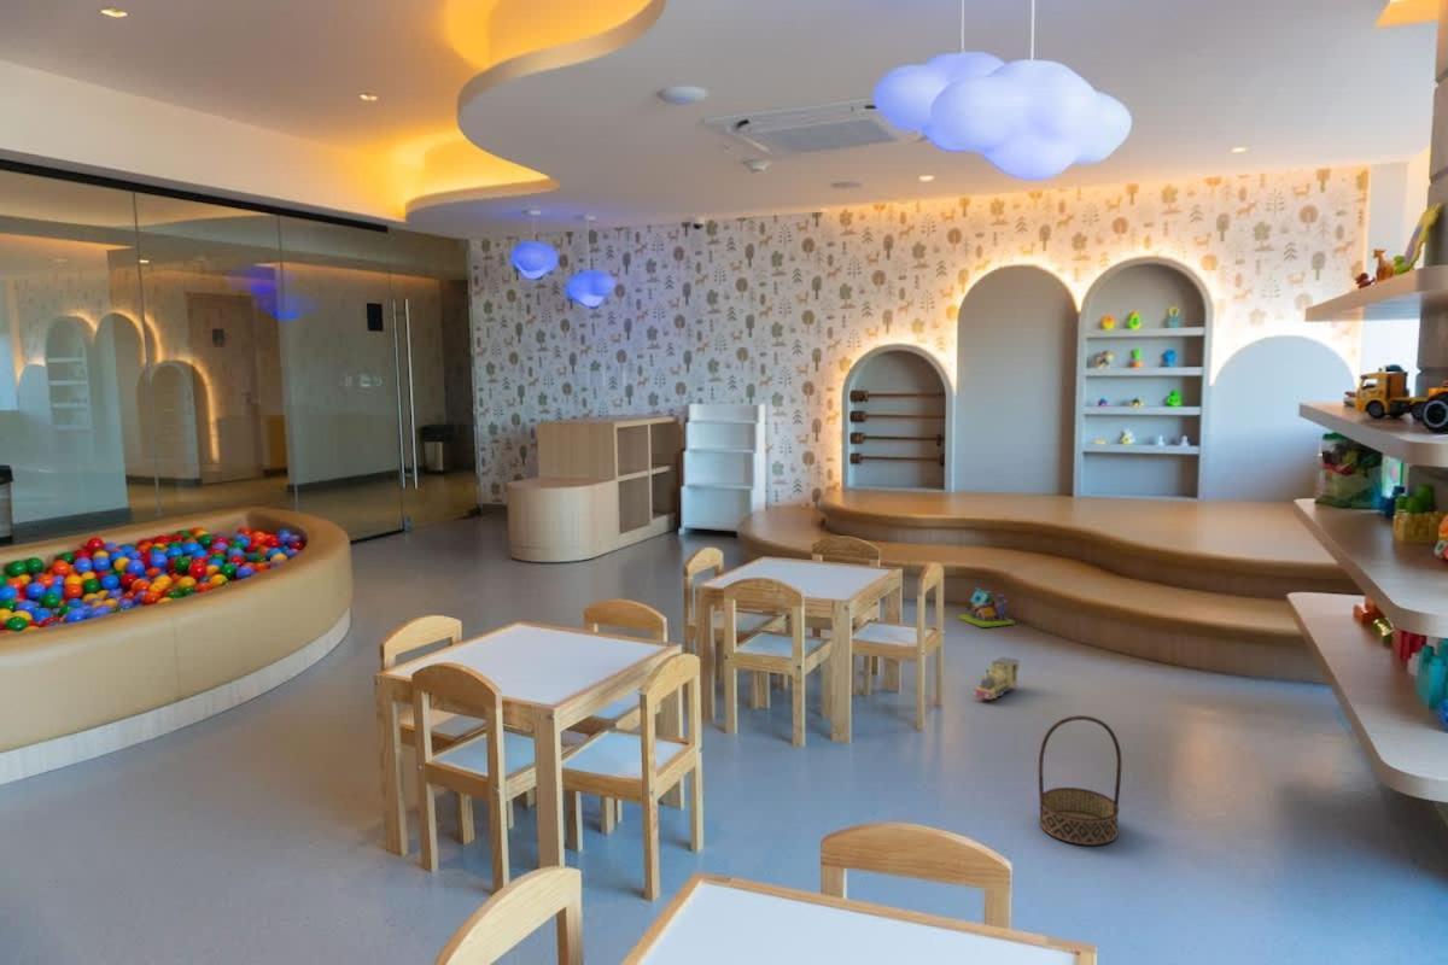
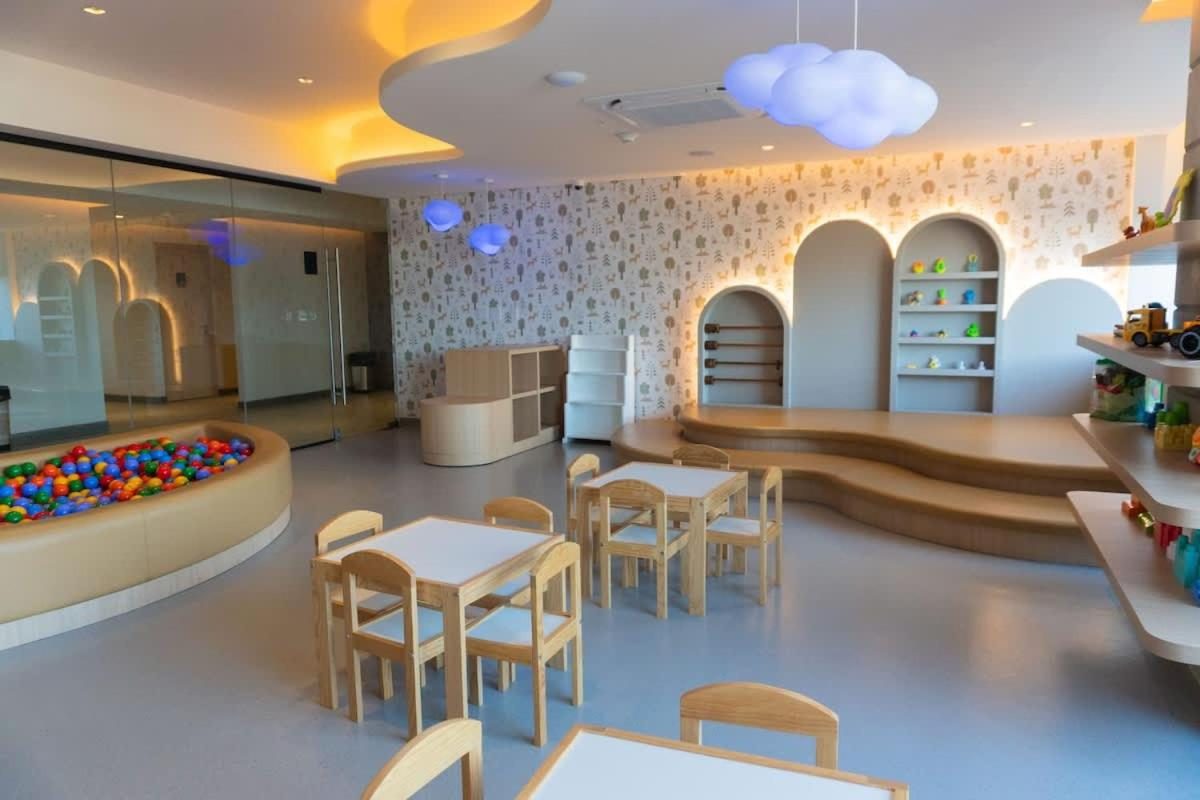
- toy house (986, 606)
- basket (1078, 788)
- toy train (996, 679)
